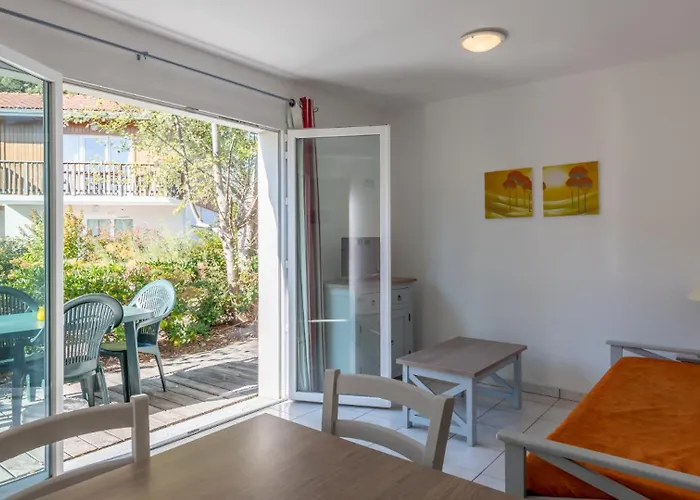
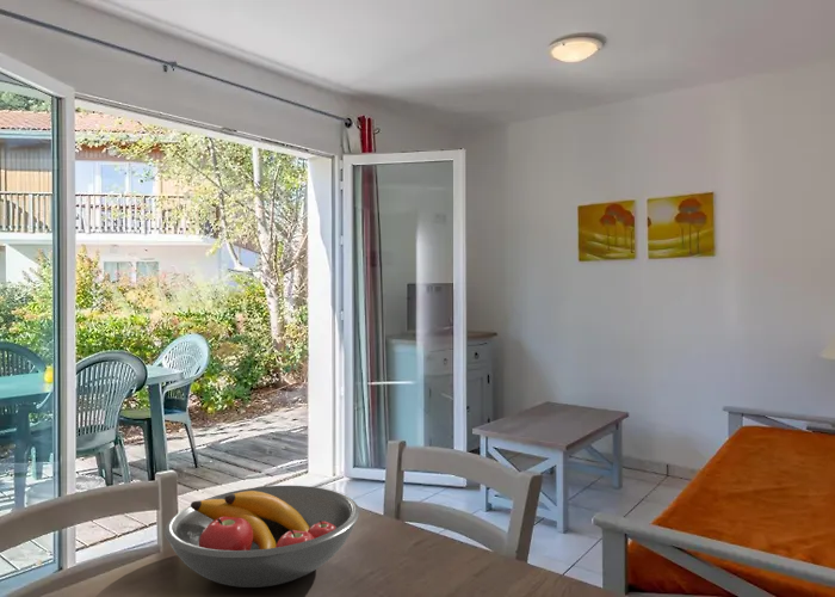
+ fruit bowl (266, 533)
